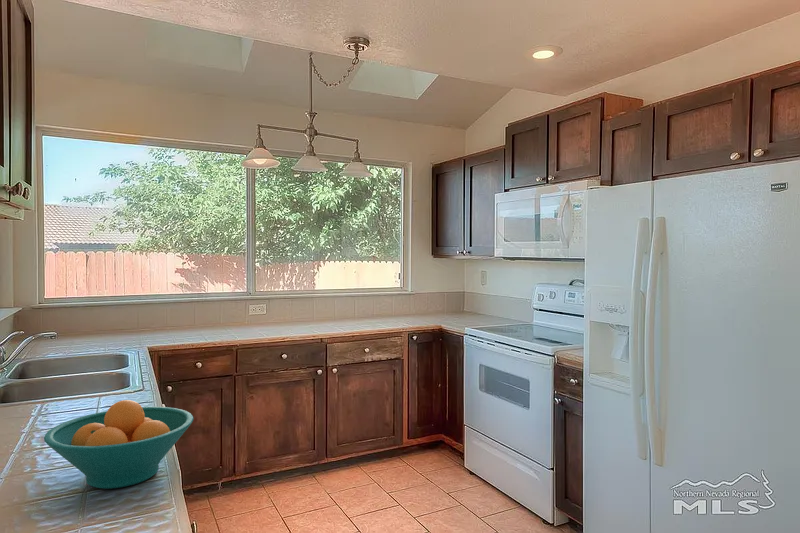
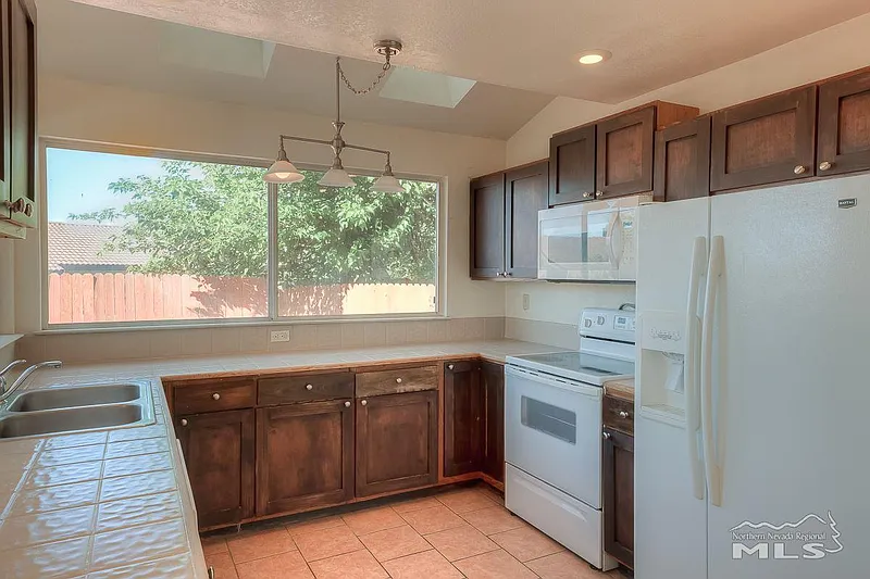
- fruit bowl (123, 438)
